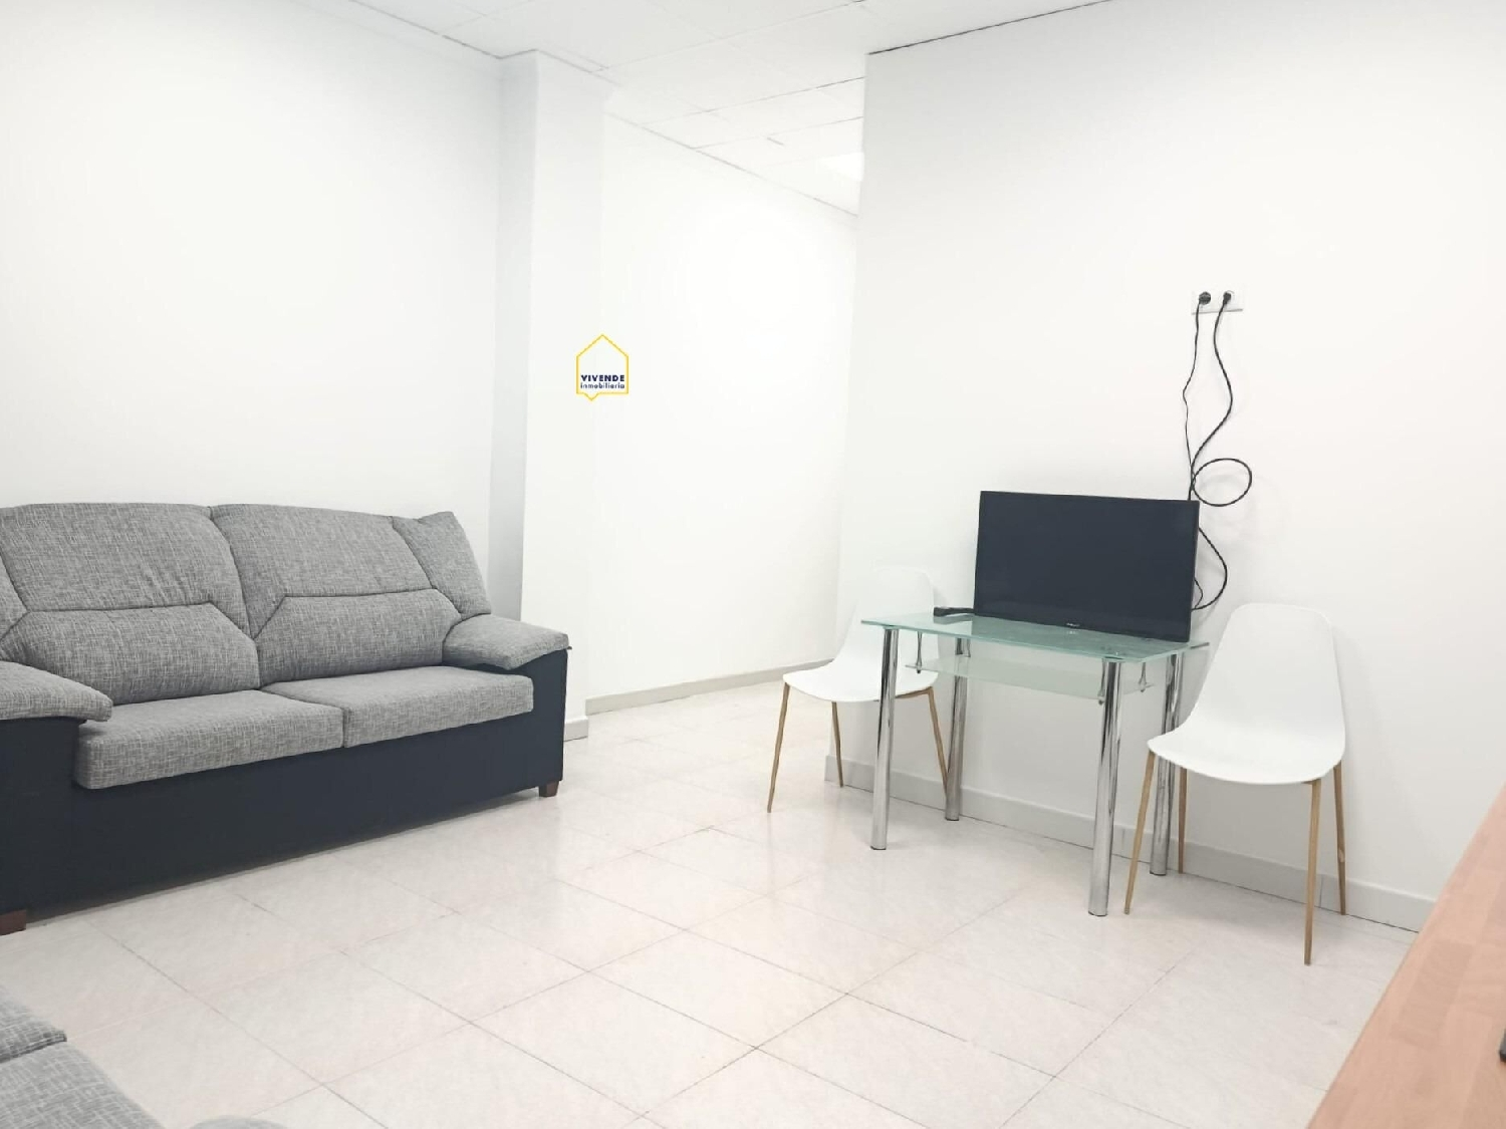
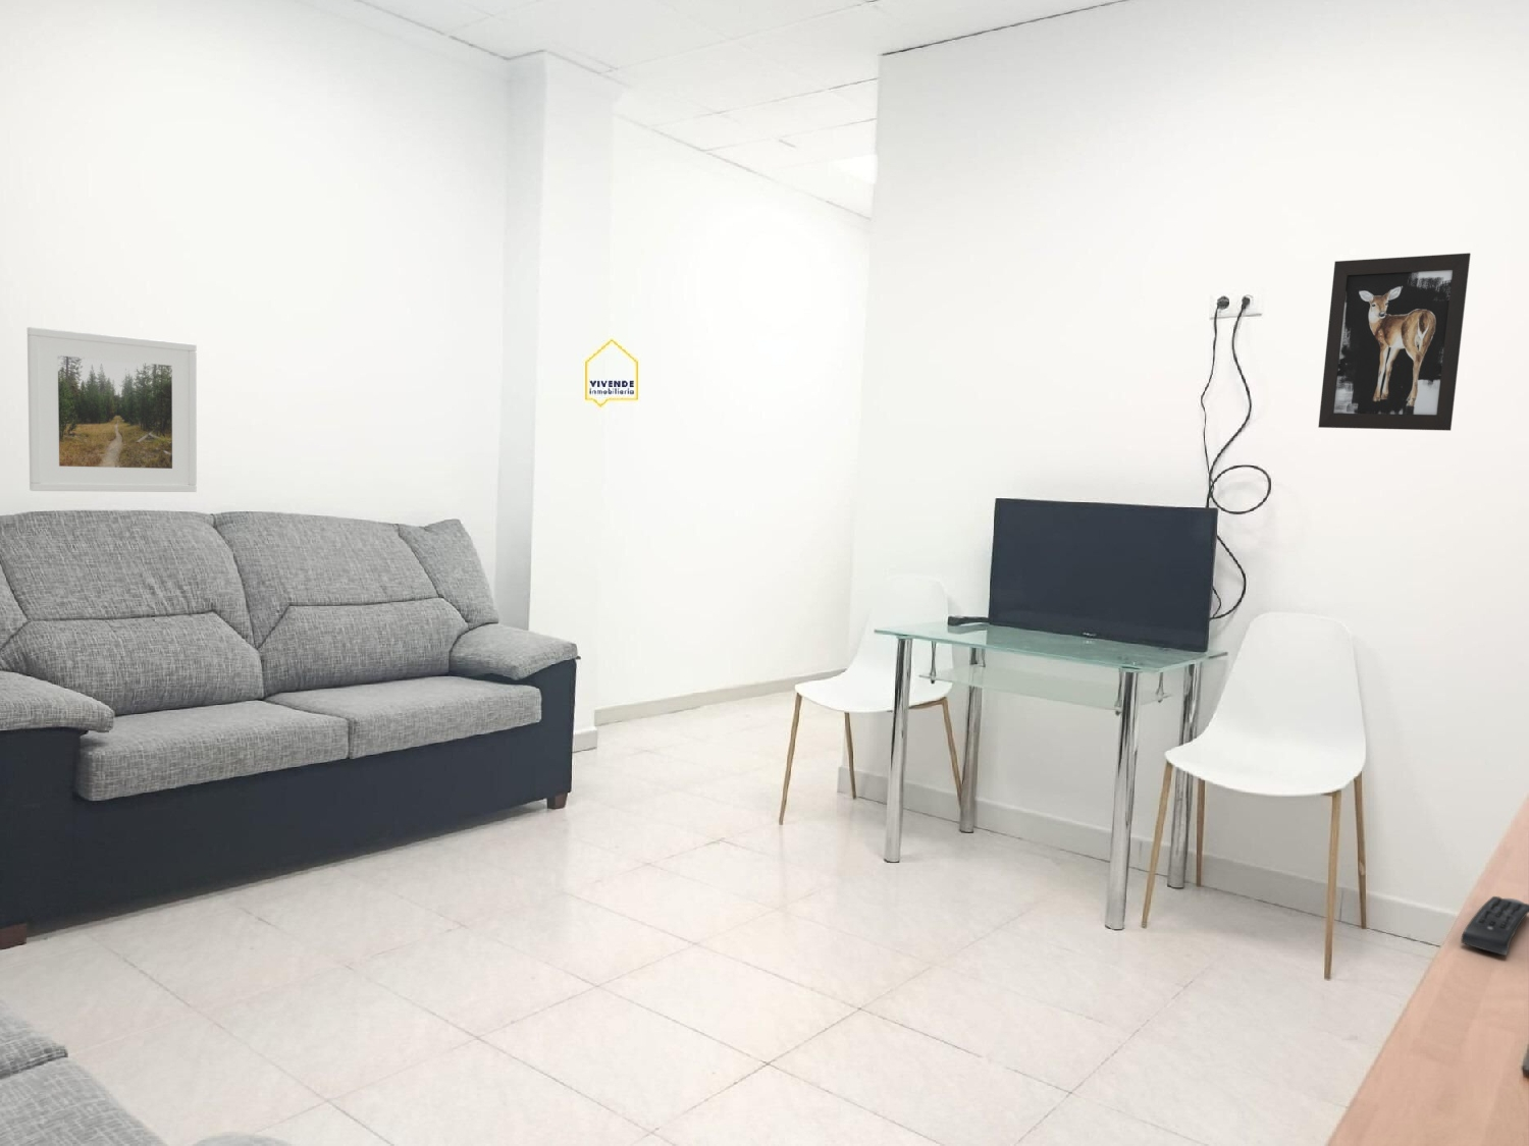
+ remote control (1499, 920)
+ wall art (1392, 343)
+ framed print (117, 414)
